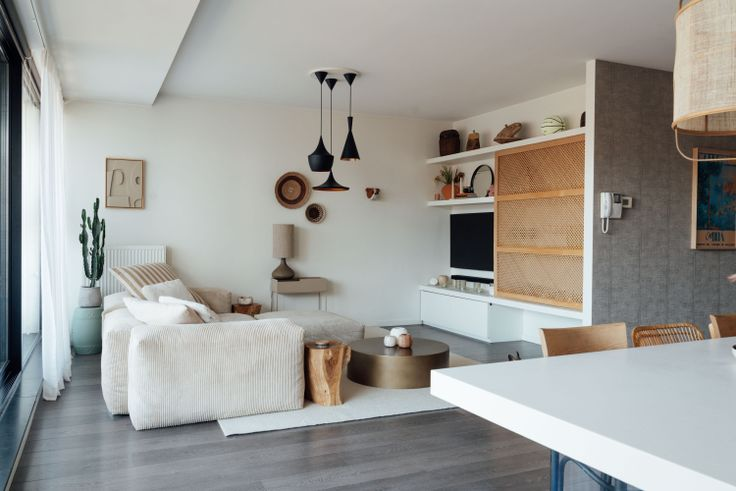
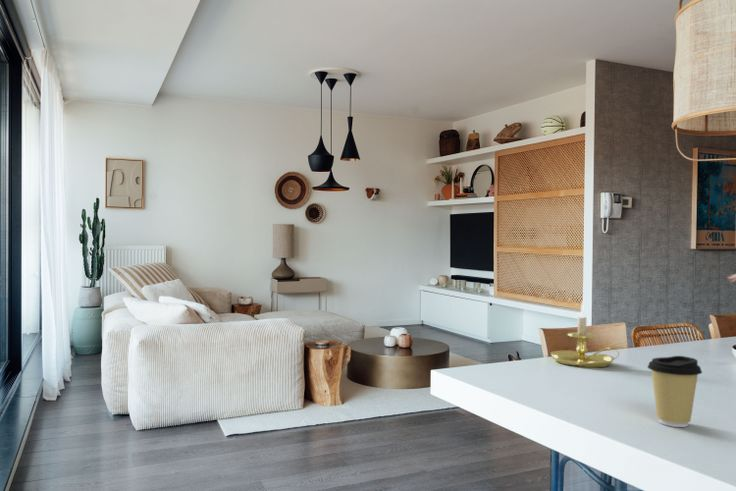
+ candle holder (586, 333)
+ coffee cup (673, 390)
